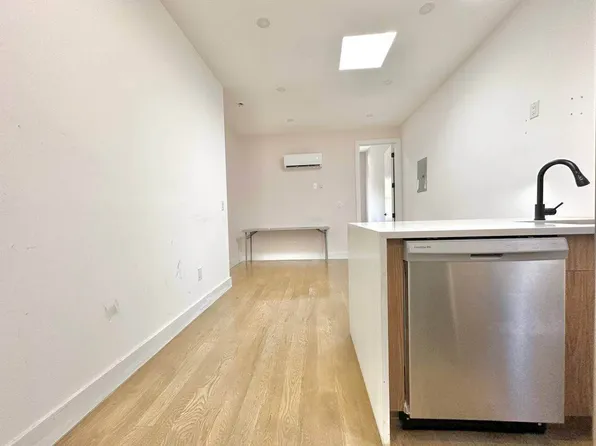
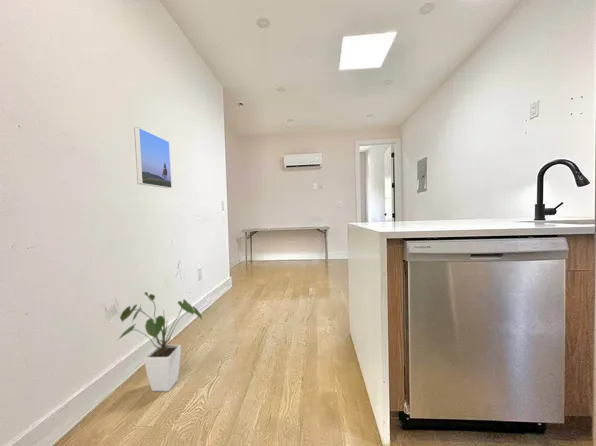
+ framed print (154, 160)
+ house plant (166, 338)
